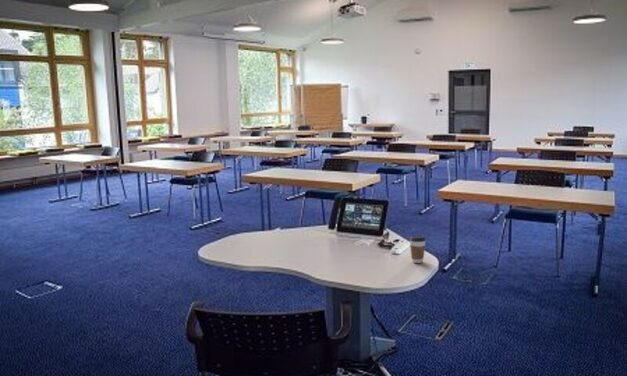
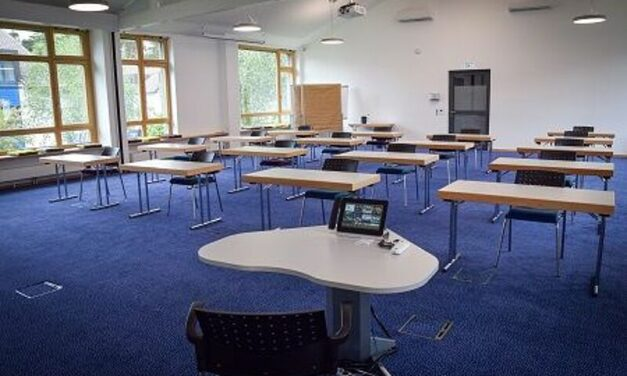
- coffee cup (417, 249)
